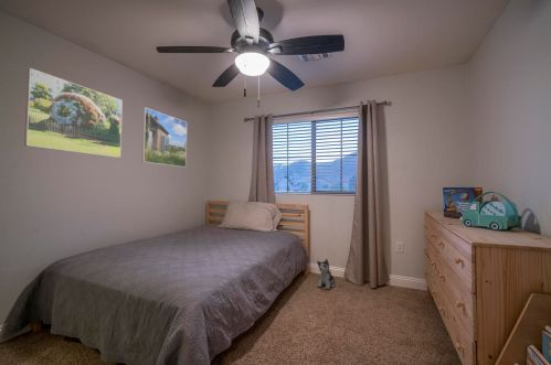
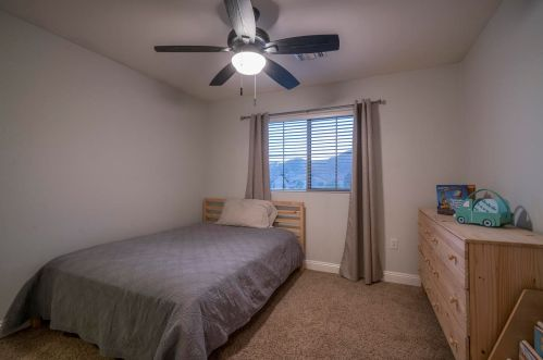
- plush toy (326, 270)
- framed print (81, 119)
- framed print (166, 140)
